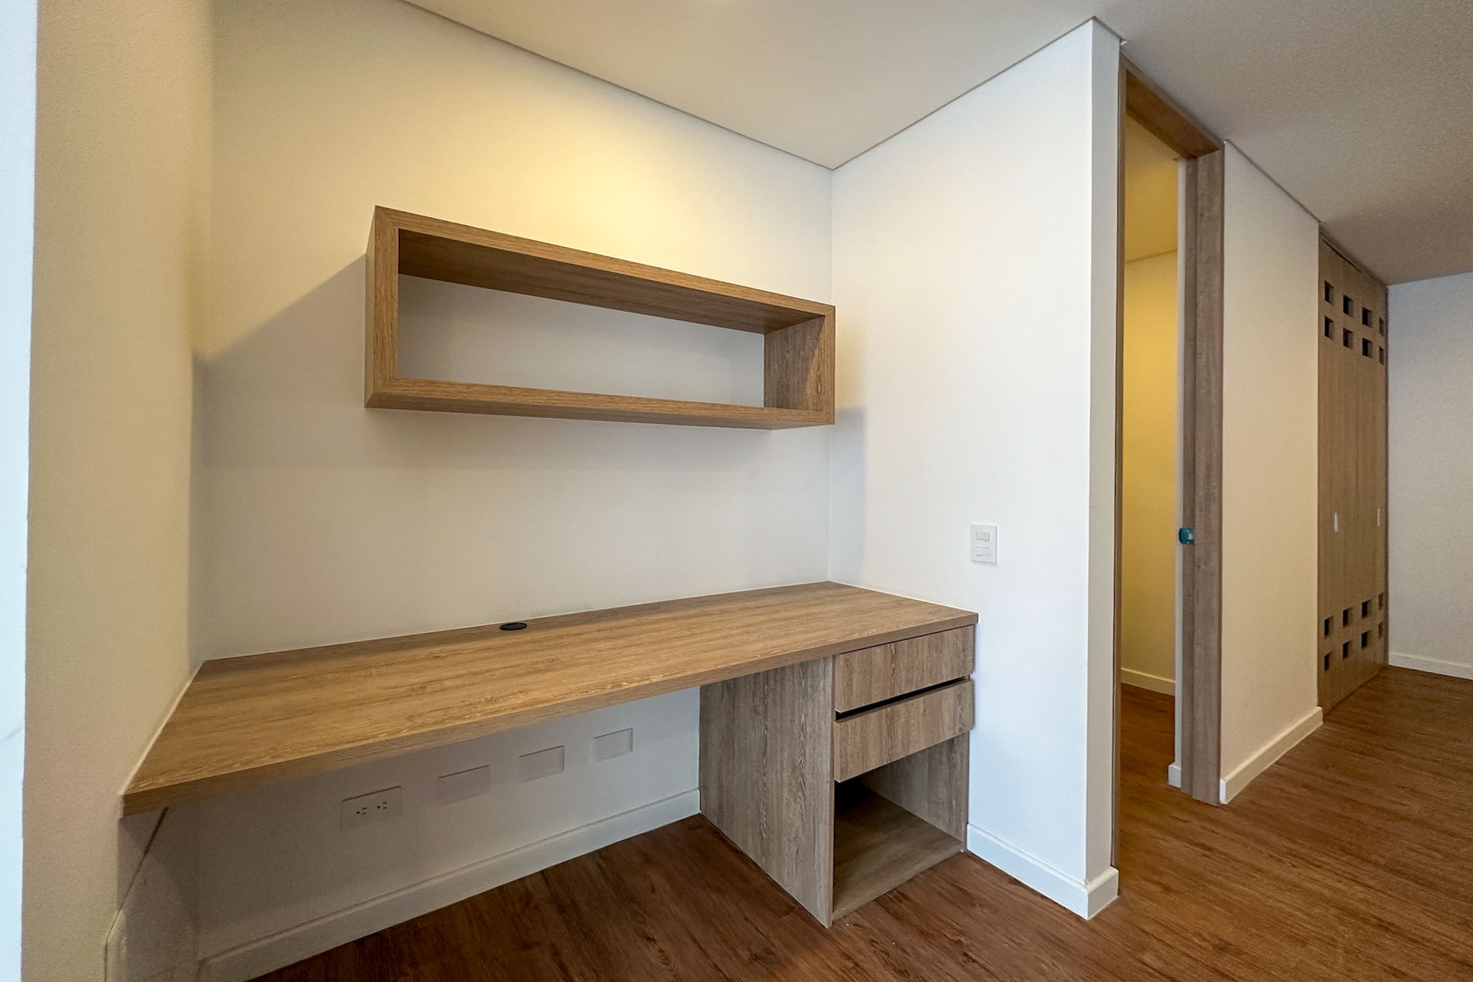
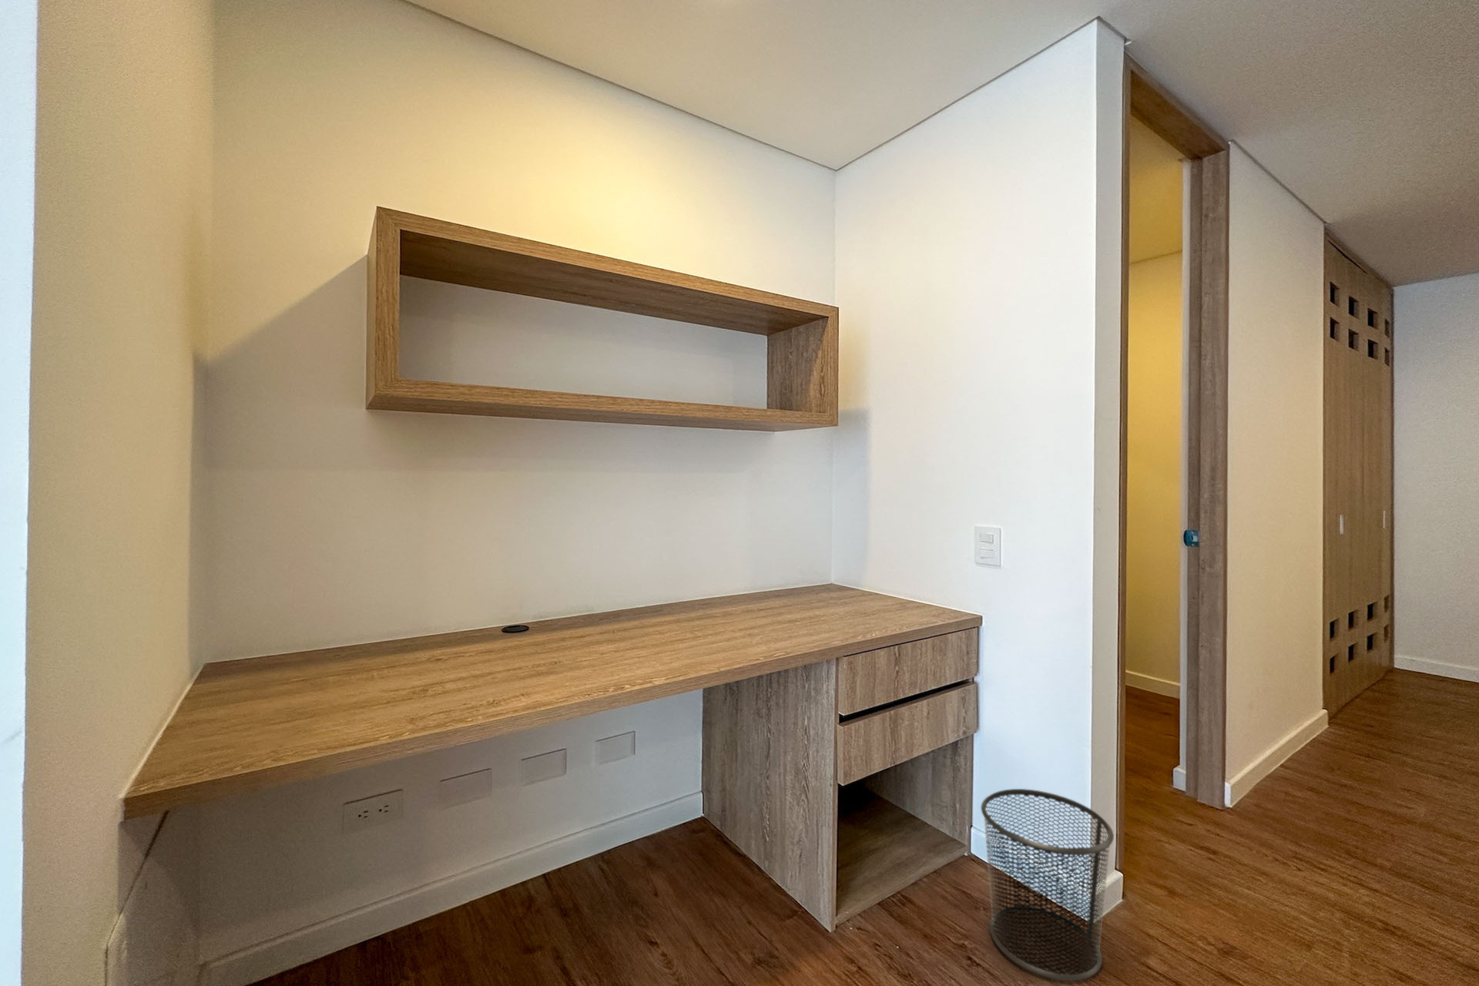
+ waste bin (1043, 879)
